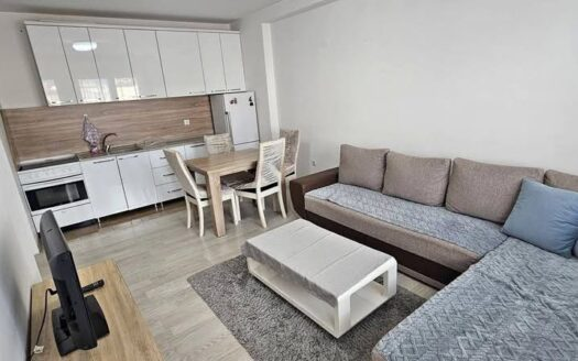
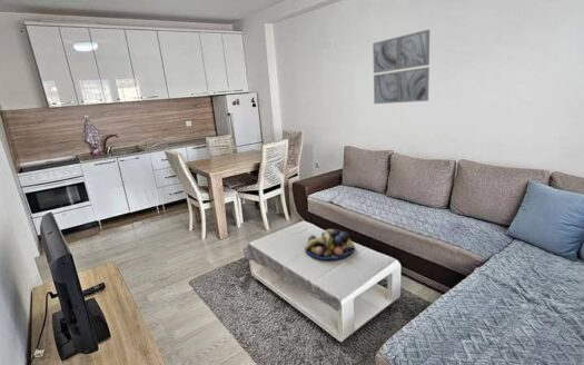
+ fruit bowl (329, 240)
+ wall art (398, 69)
